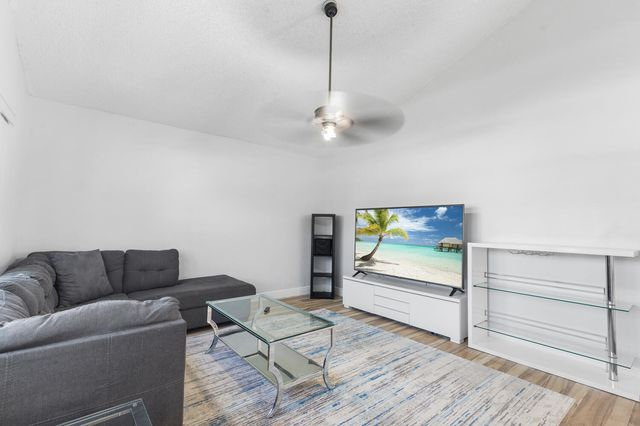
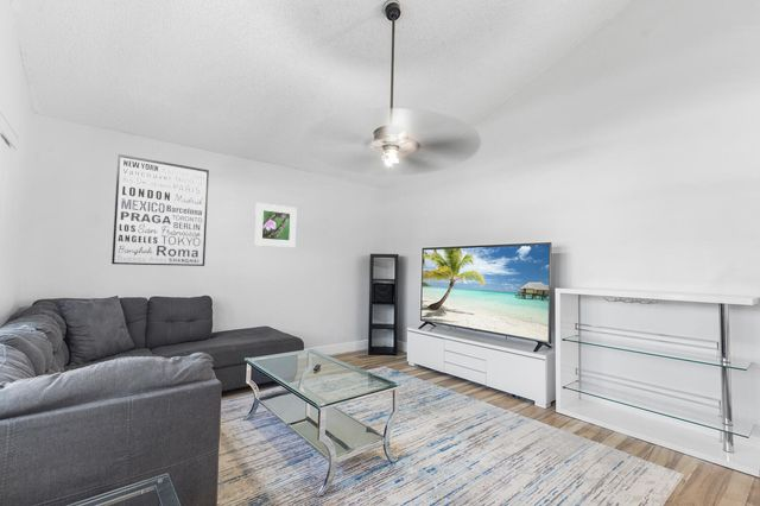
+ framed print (276, 226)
+ wall art (163, 213)
